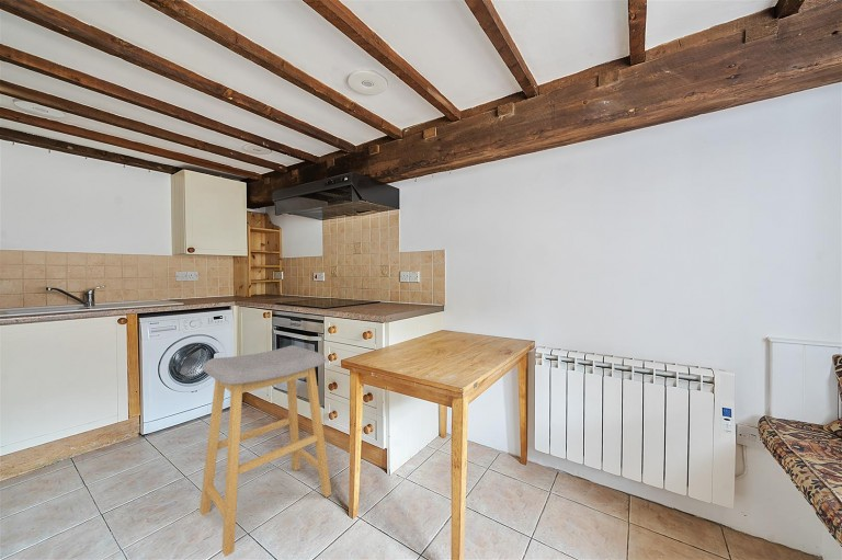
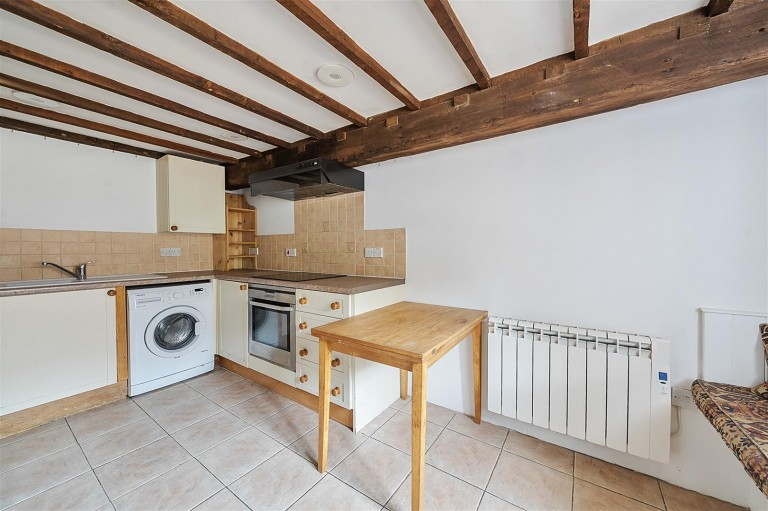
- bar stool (266, 428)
